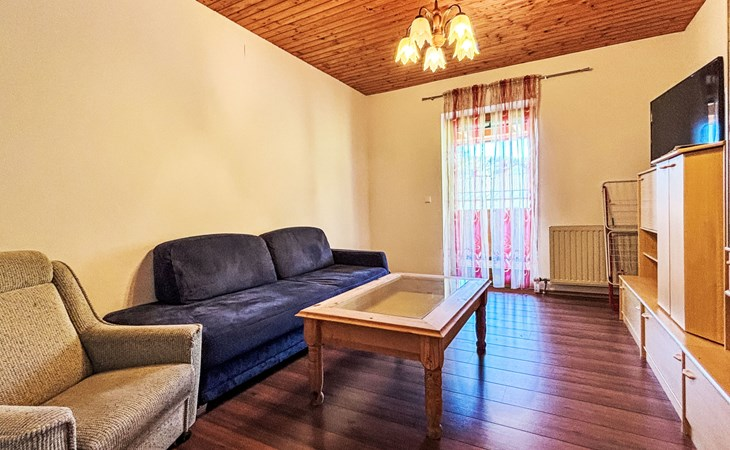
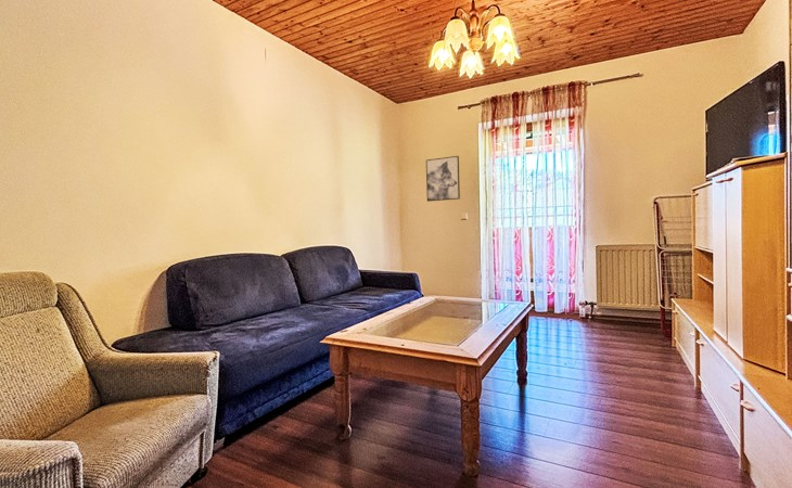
+ wall art (442, 179)
